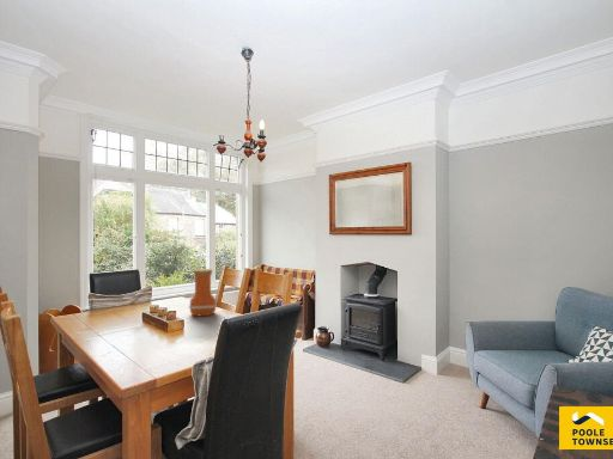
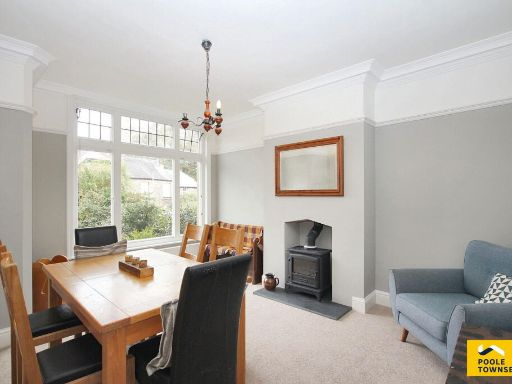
- vase (202, 292)
